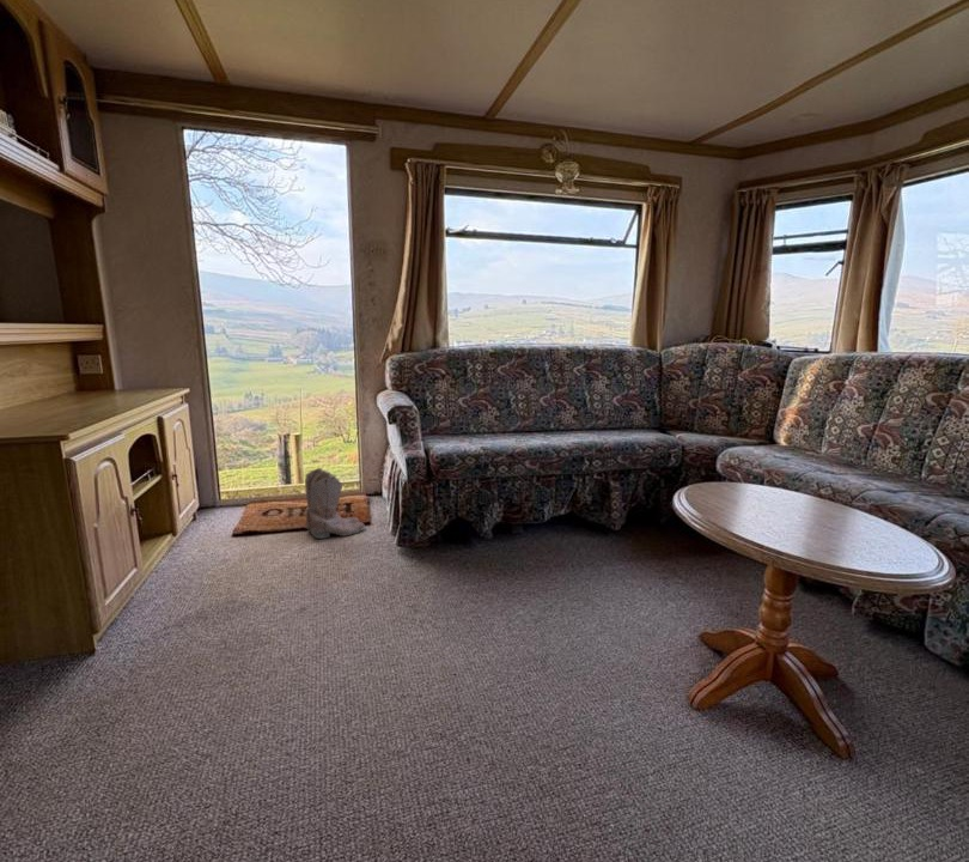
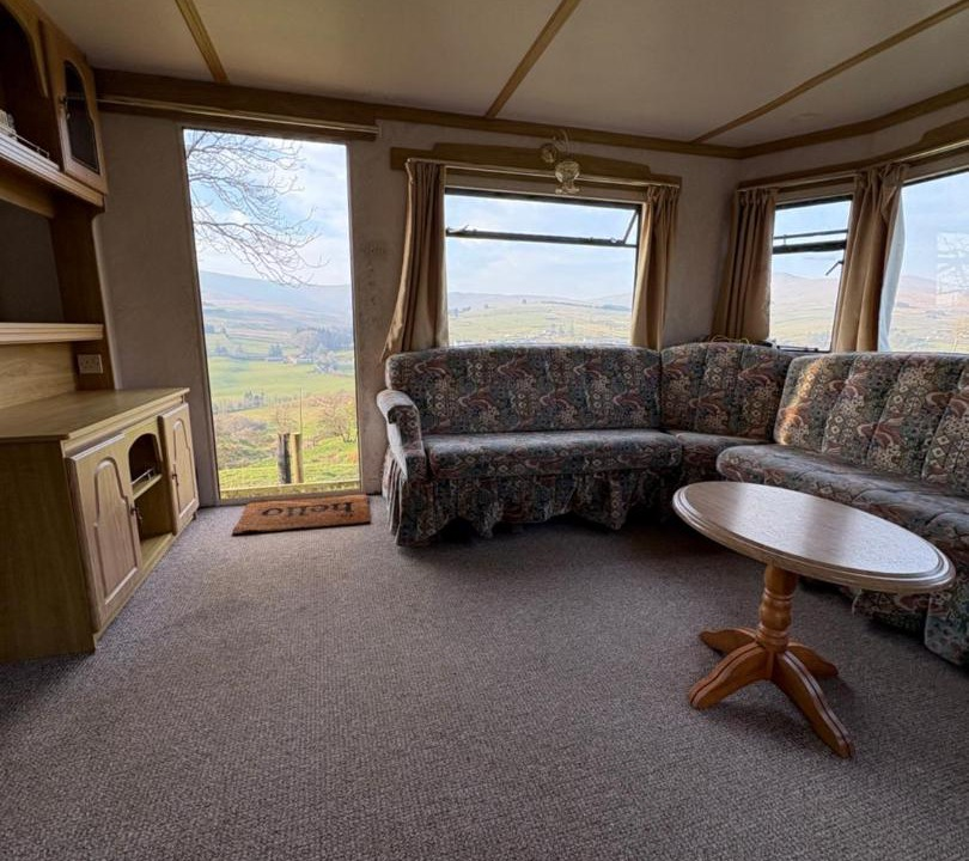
- boots (335, 499)
